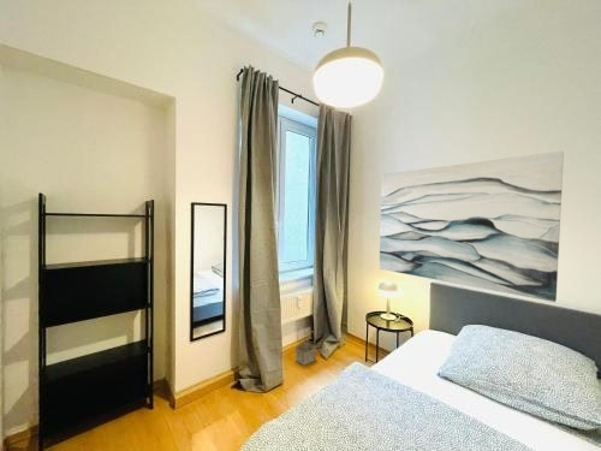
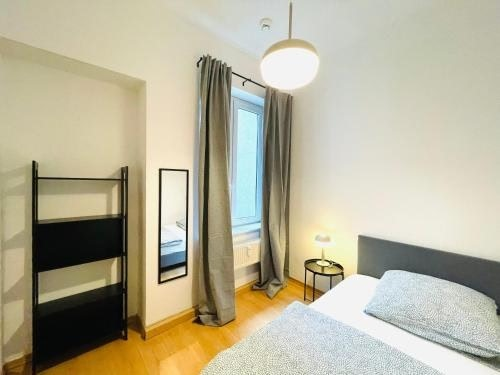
- wall art (450, 224)
- basket (305, 343)
